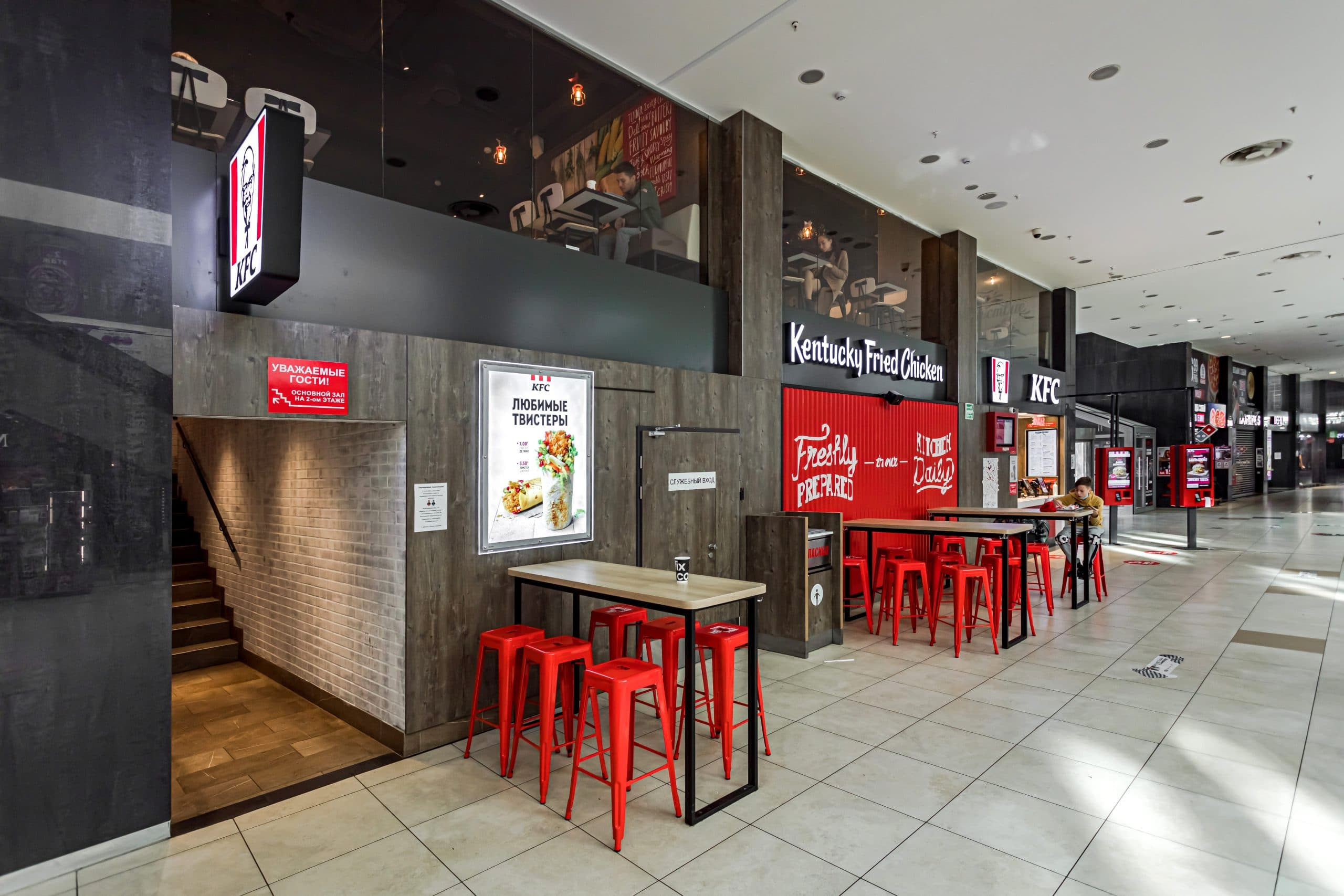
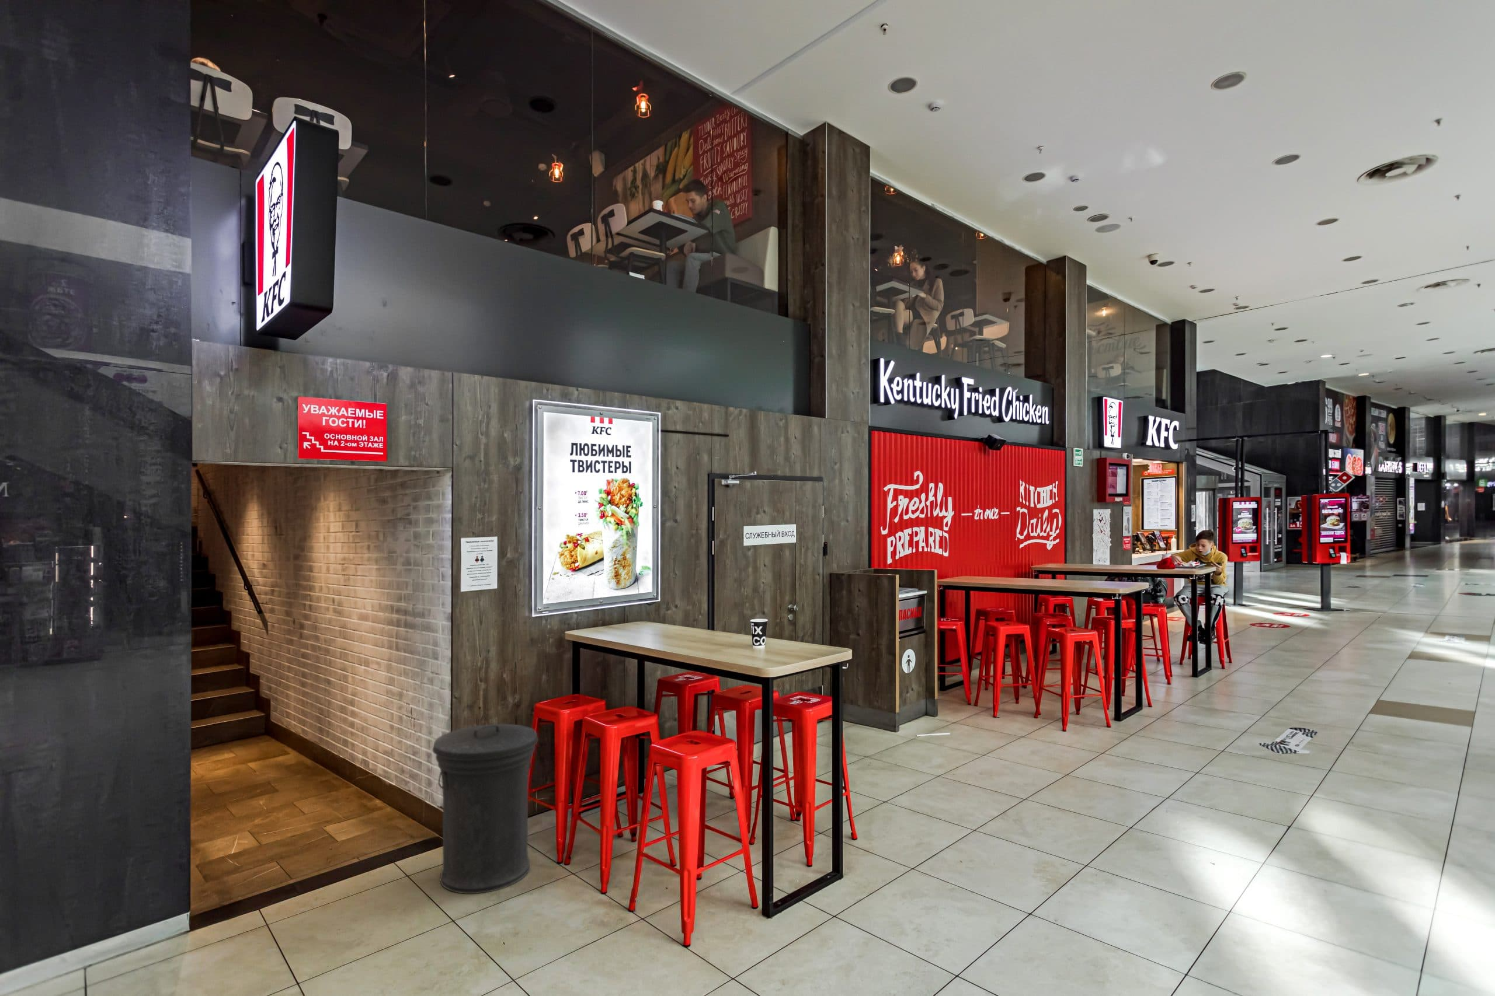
+ trash can (486, 799)
